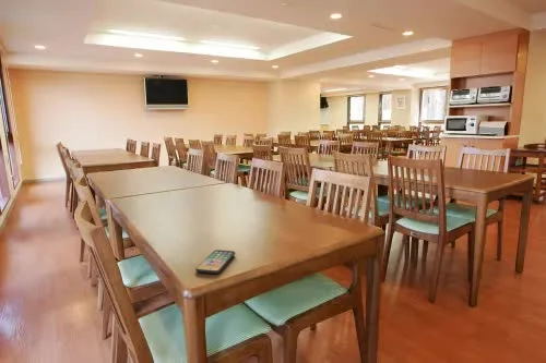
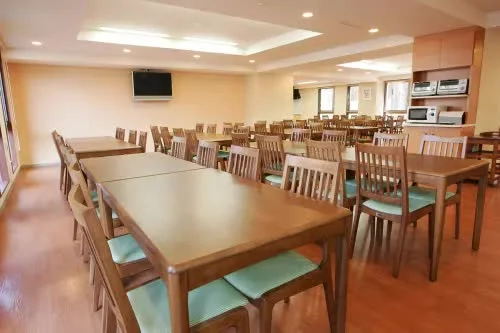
- smartphone (216, 261)
